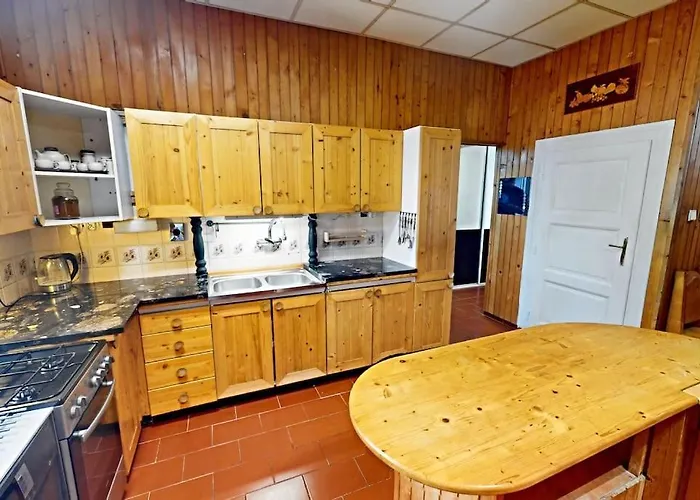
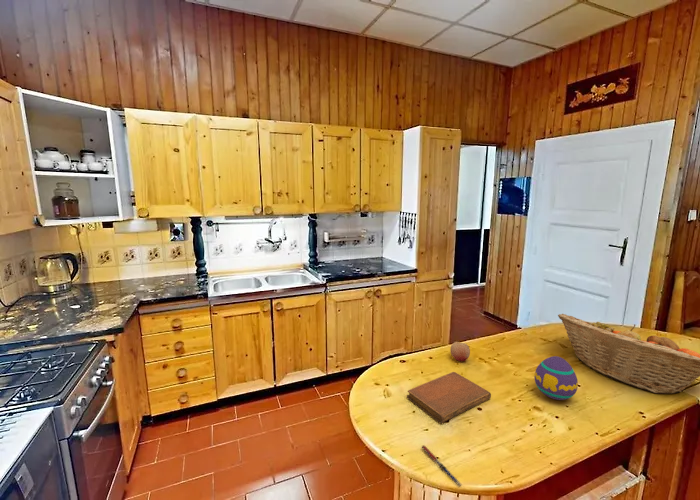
+ pen (440, 464)
+ notebook (448, 394)
+ fruit (460, 351)
+ fruit basket (625, 346)
+ decorative egg (555, 377)
